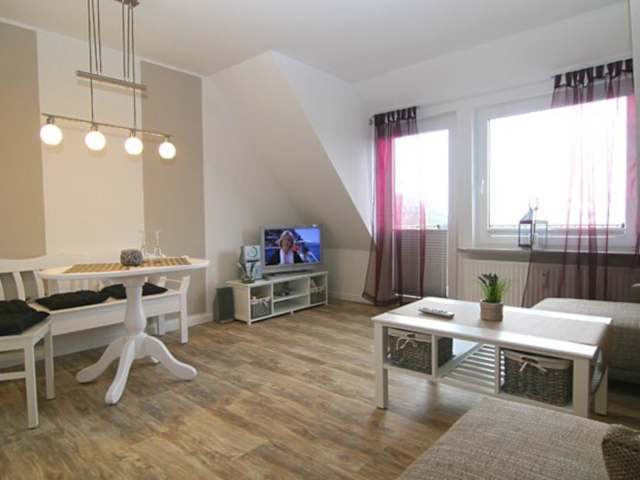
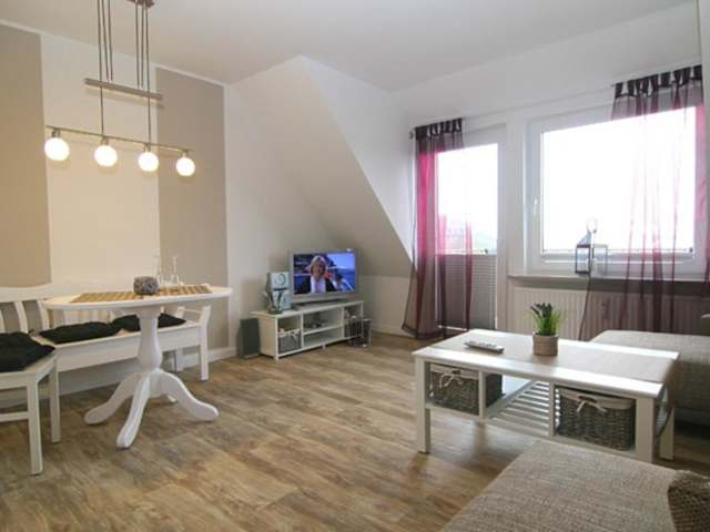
+ waste bin (359, 330)
